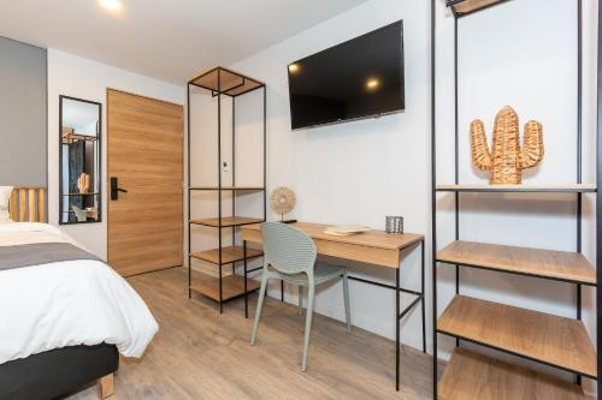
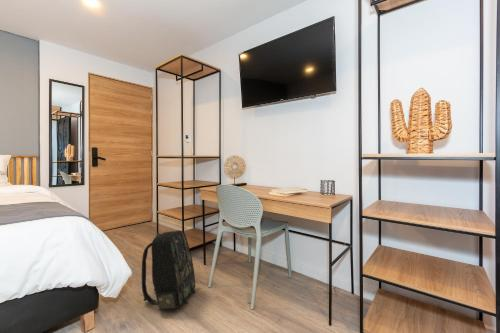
+ backpack (169, 265)
